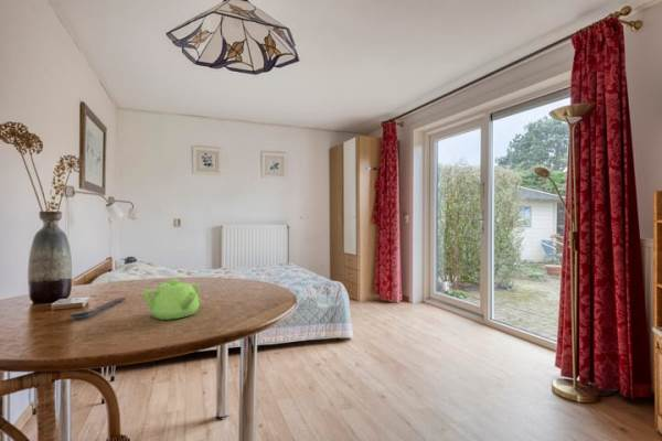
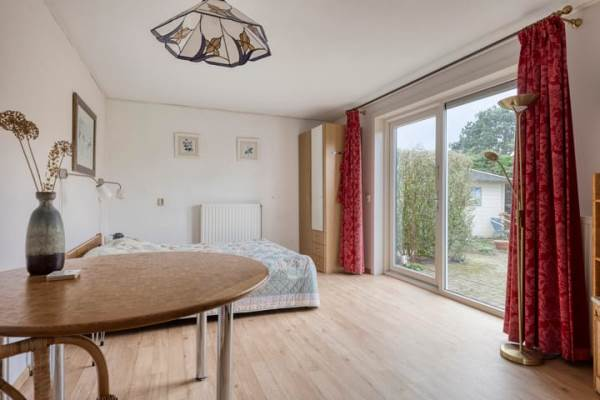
- spoon (103, 305)
- teapot (174, 297)
